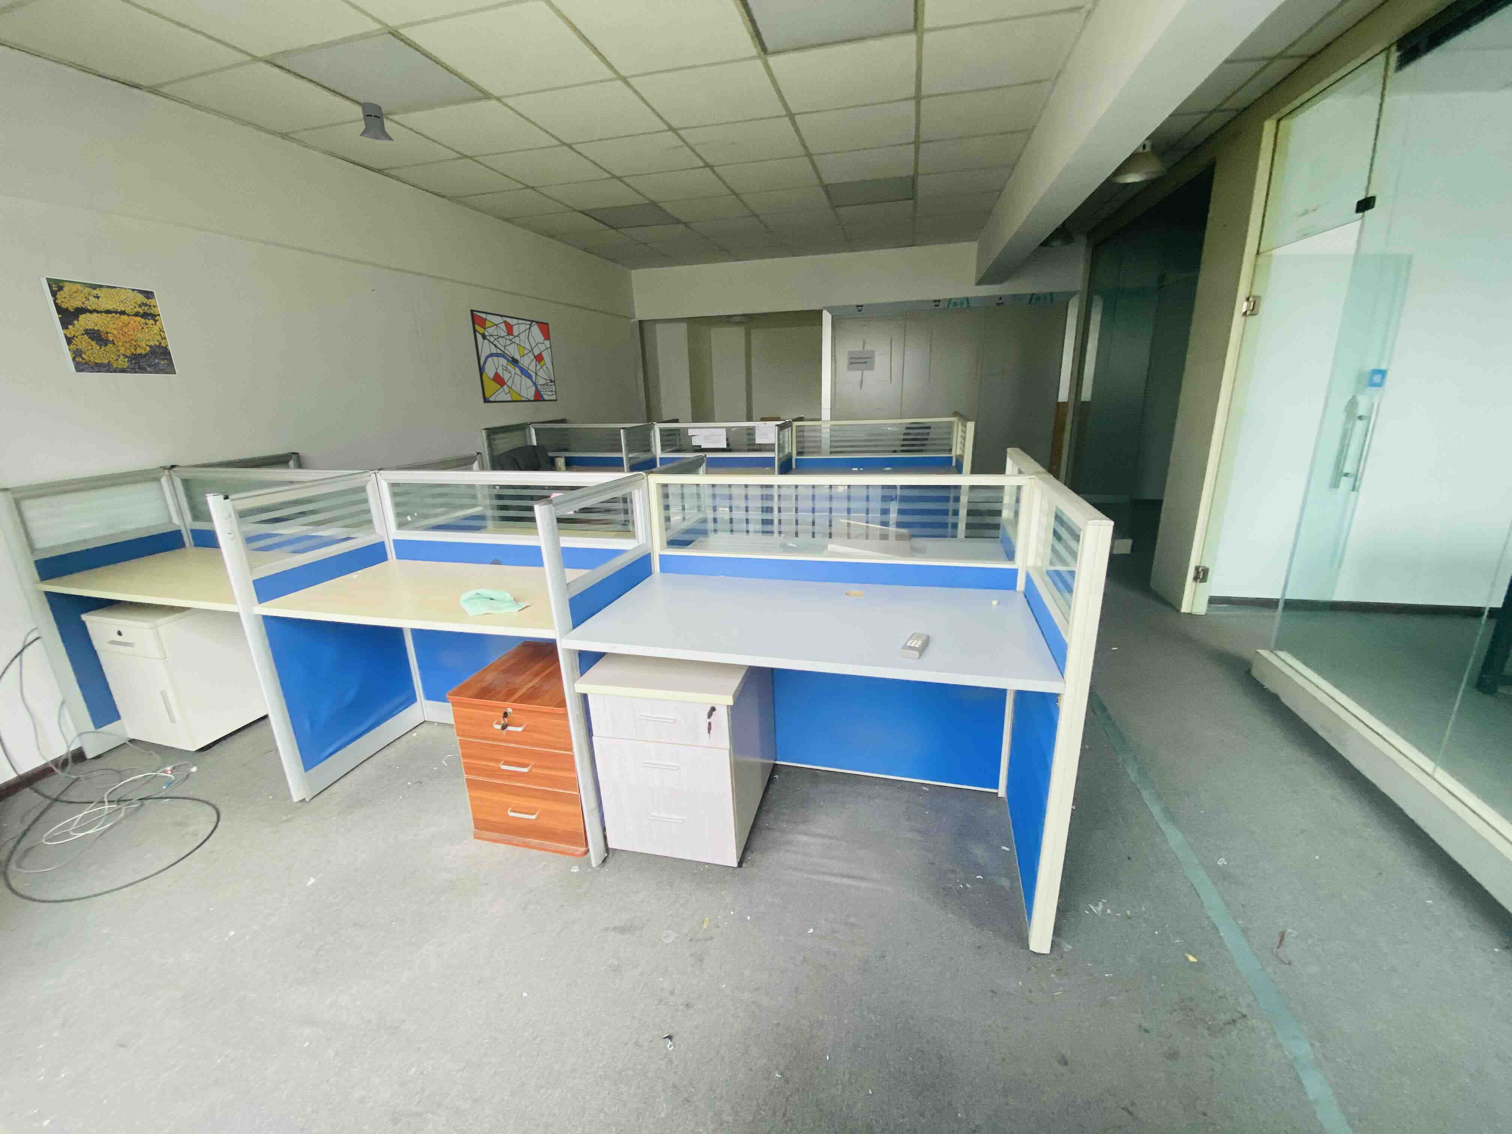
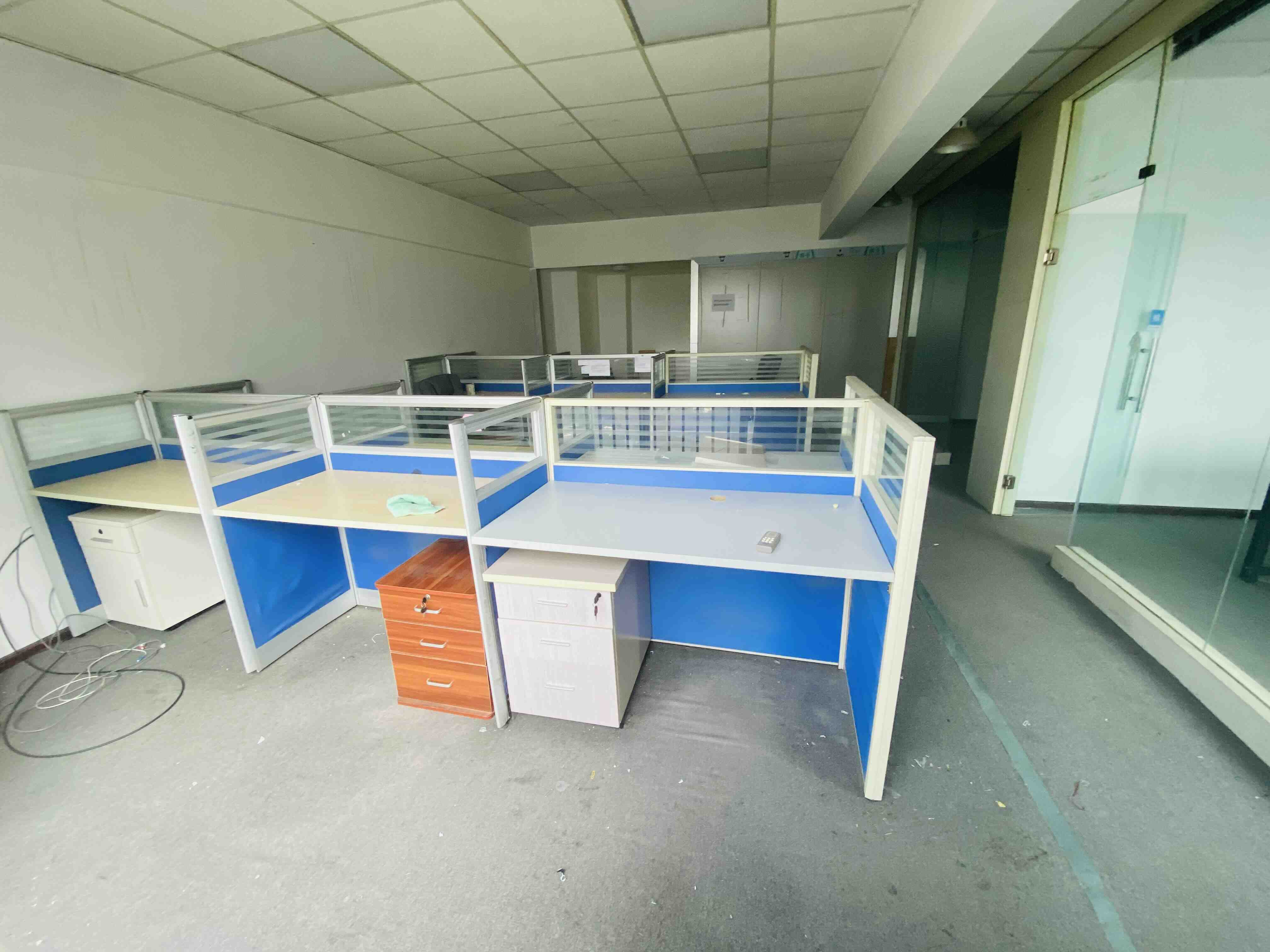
- wall art (518, 360)
- knight helmet (375, 125)
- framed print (114, 330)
